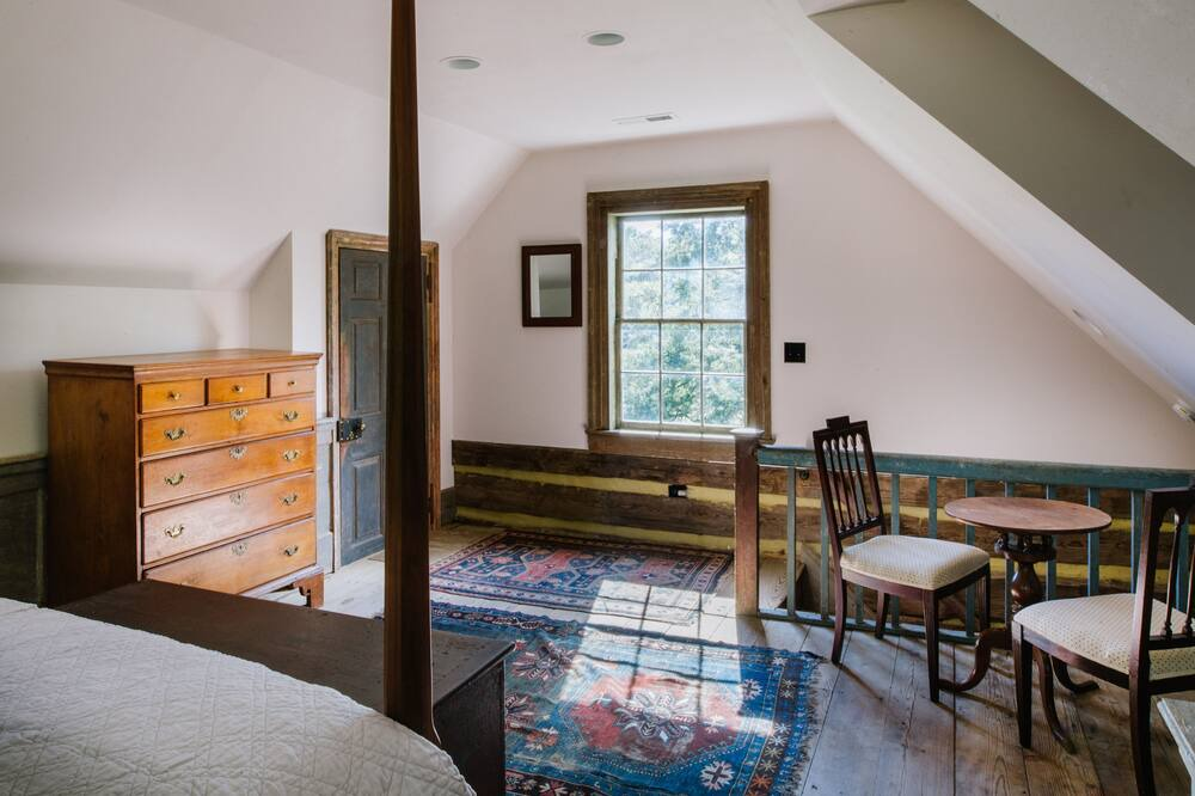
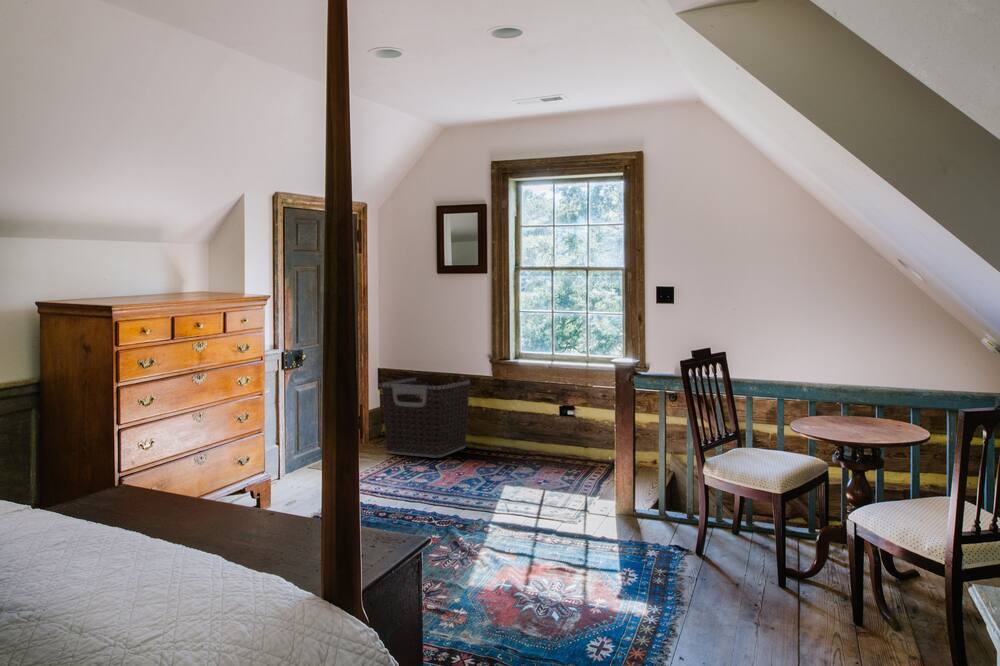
+ clothes hamper (426, 415)
